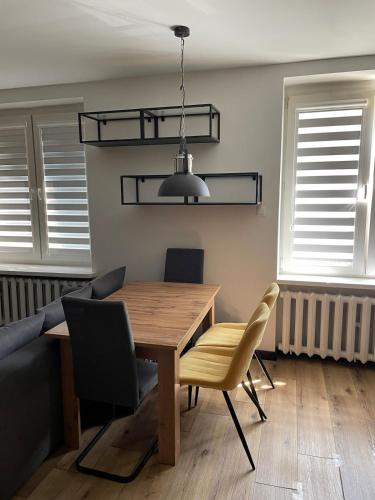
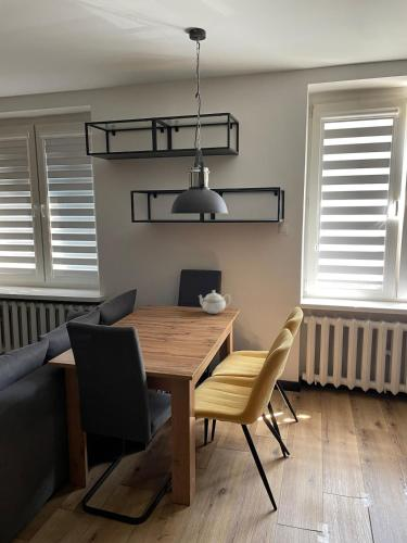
+ teapot (214, 301)
